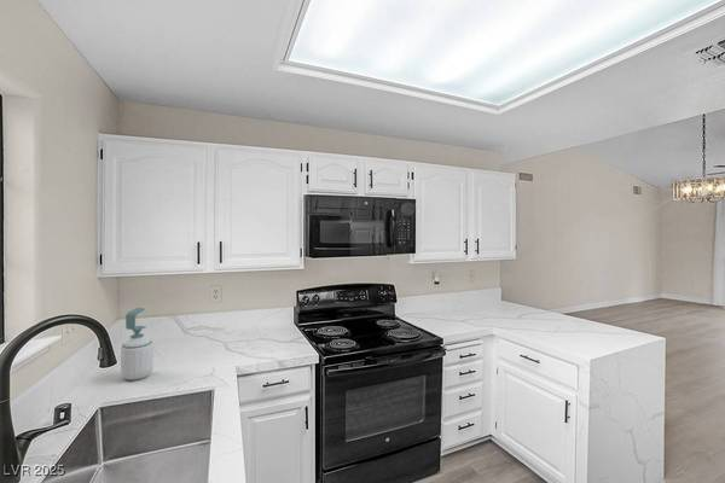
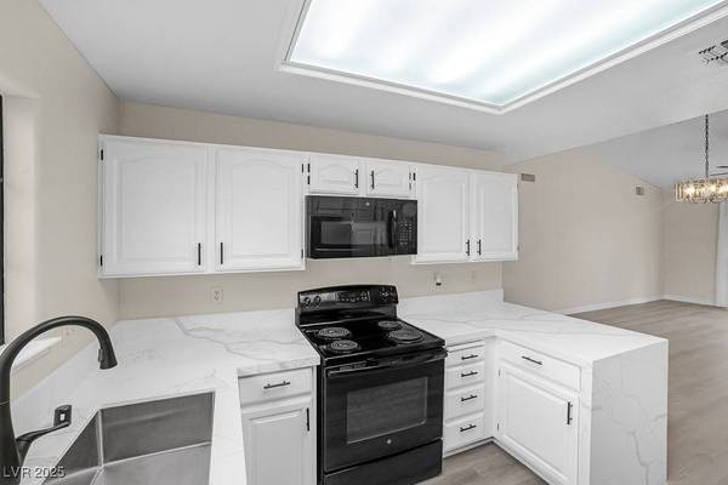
- soap bottle (137, 342)
